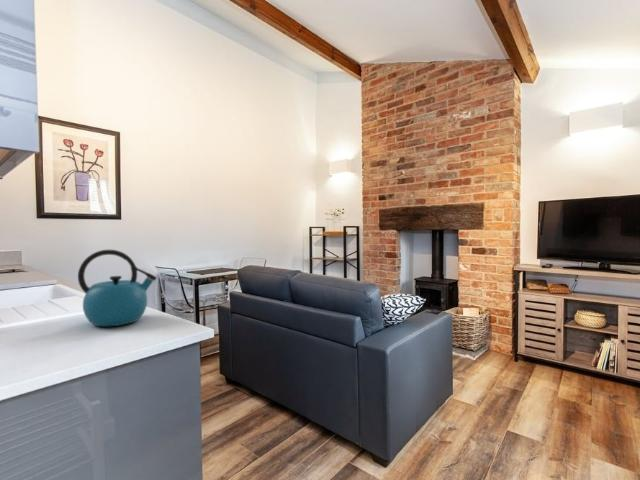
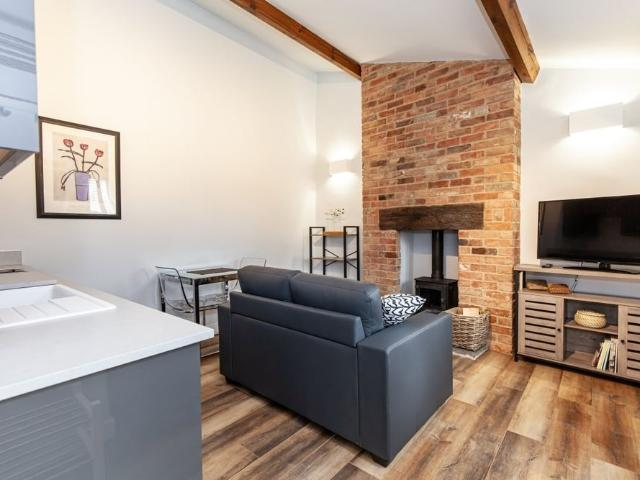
- kettle (119, 285)
